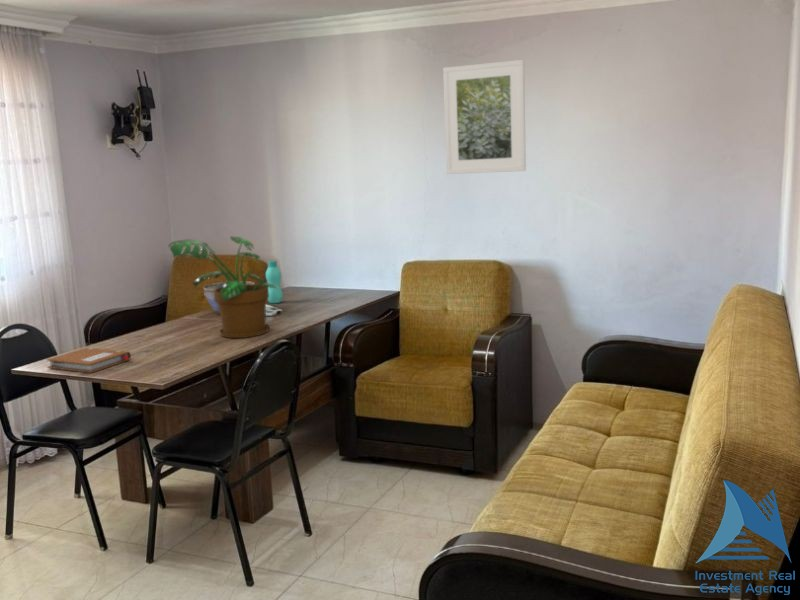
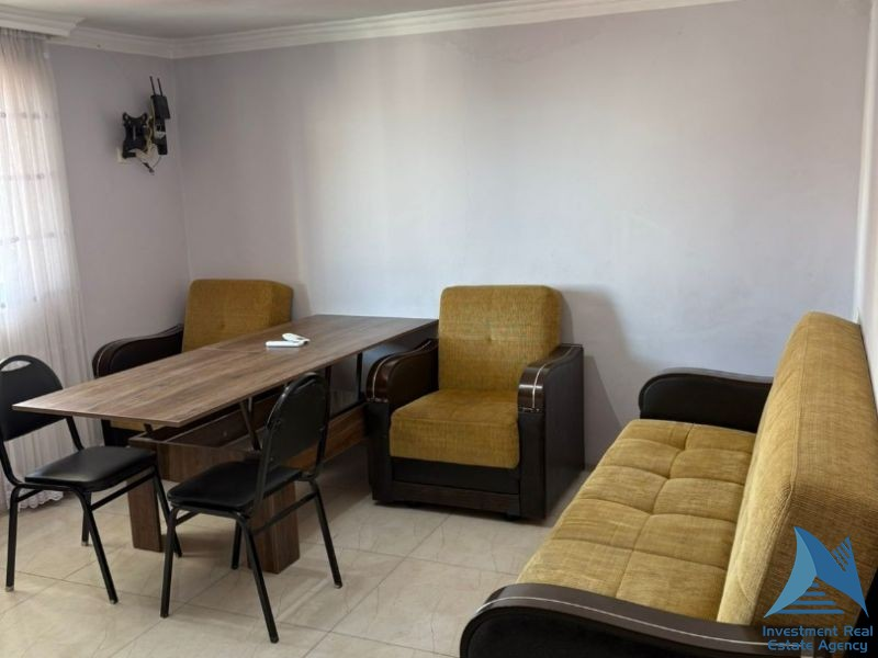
- bottle (273, 281)
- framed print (484, 118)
- notebook (90, 359)
- potted plant (224, 285)
- bowl (217, 303)
